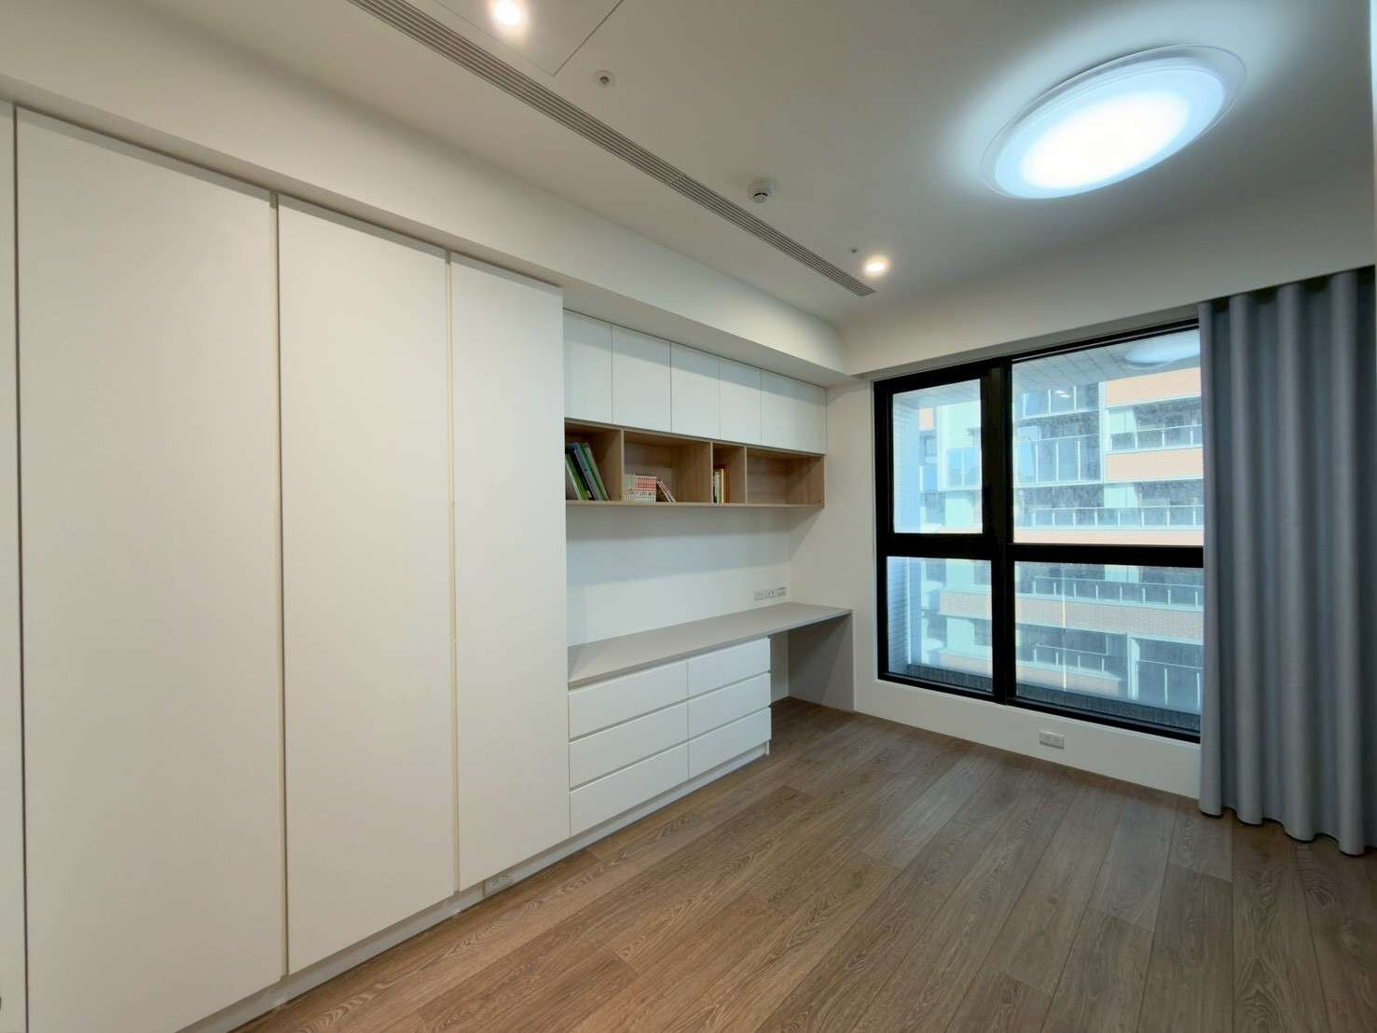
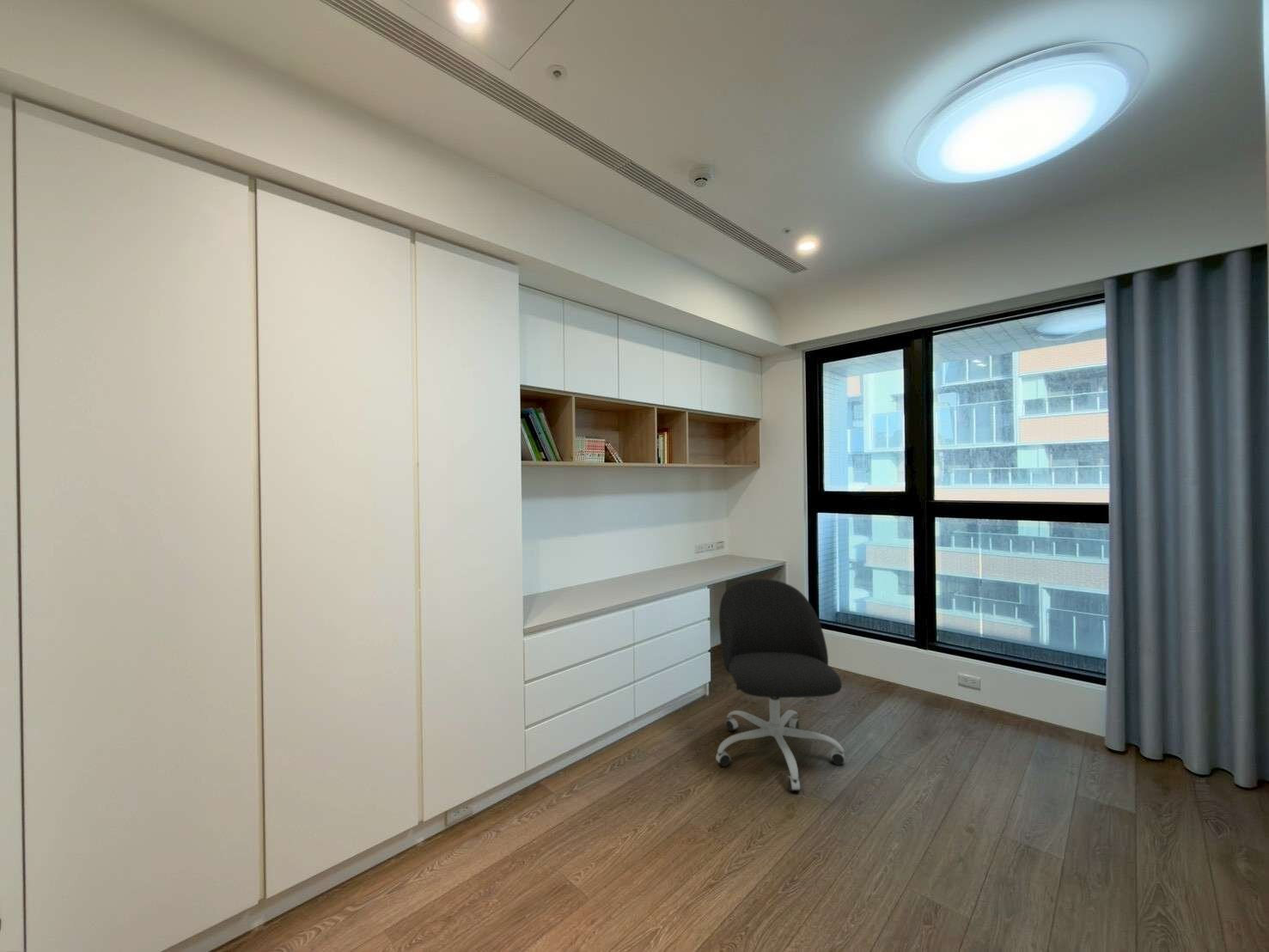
+ office chair (775, 673)
